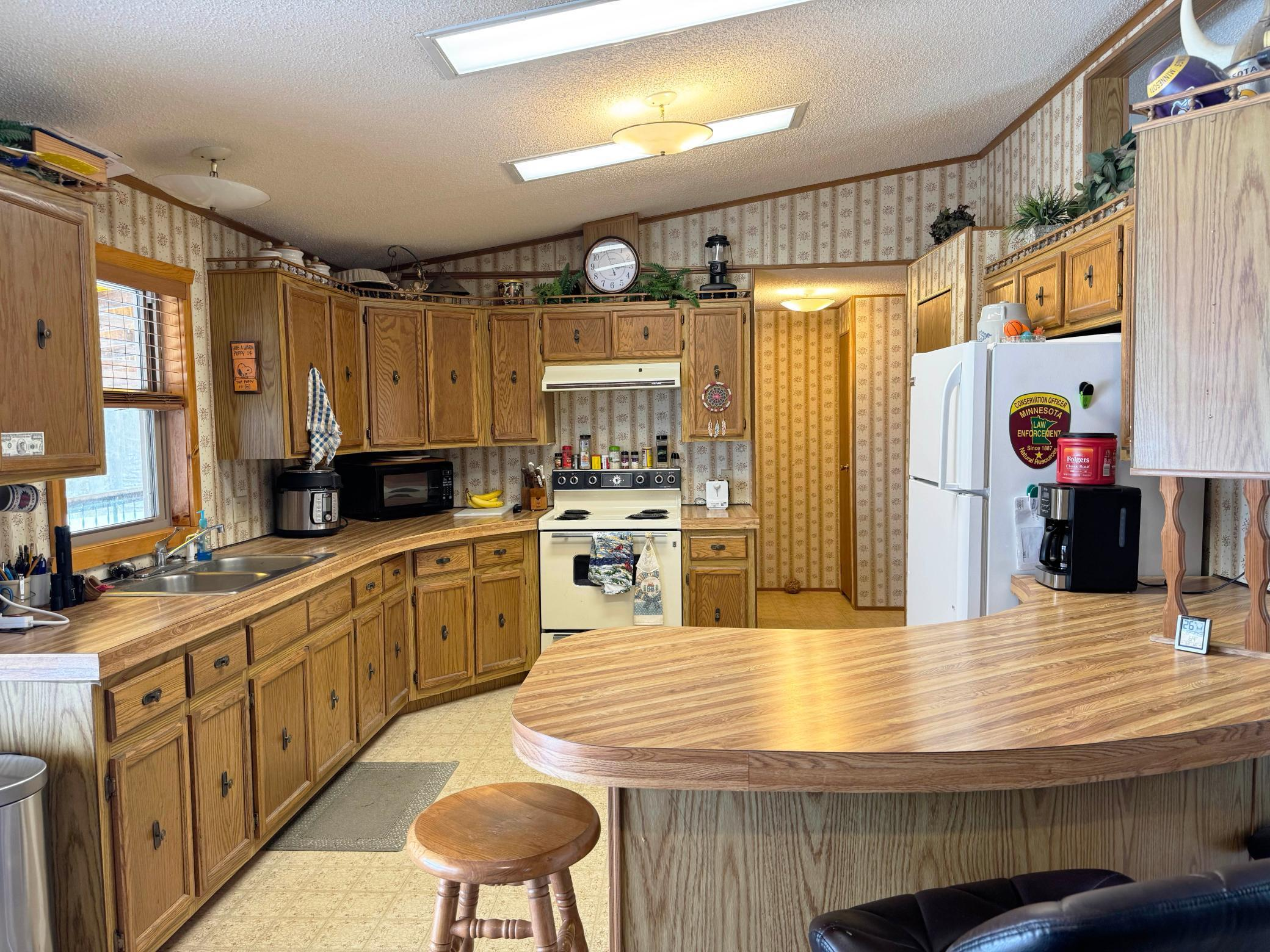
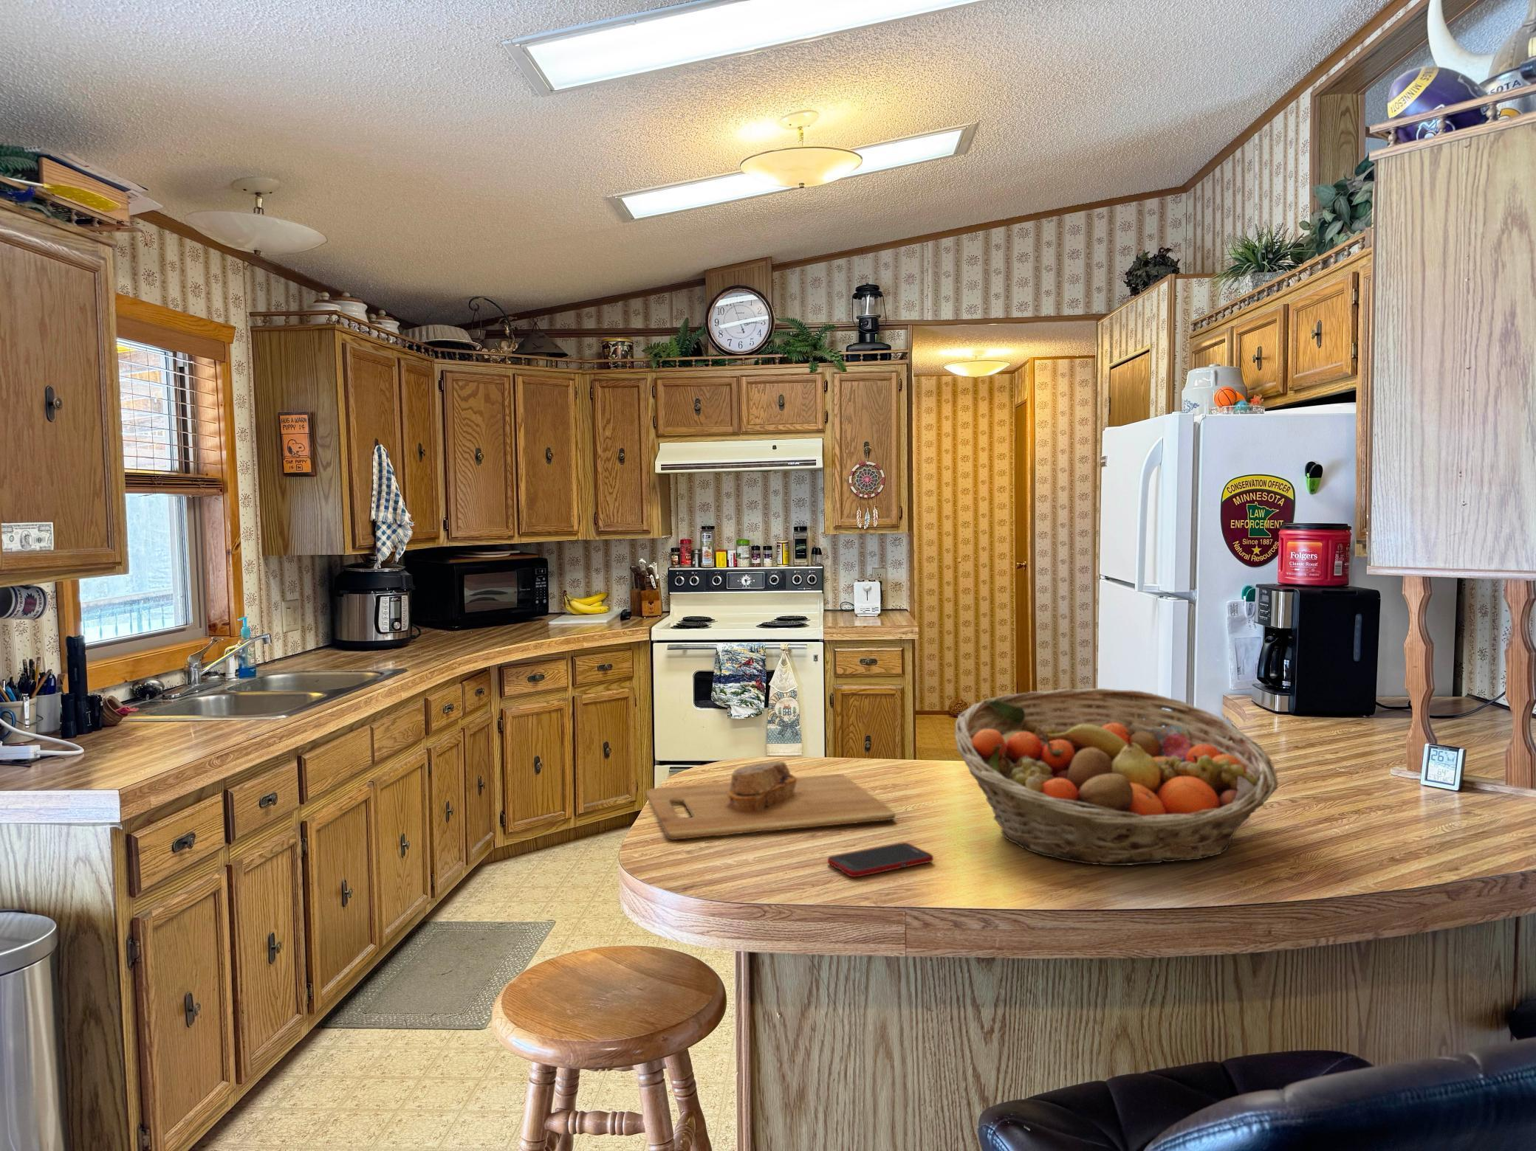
+ fruit basket (1108, 770)
+ cell phone (880, 860)
+ cutting board (764, 785)
